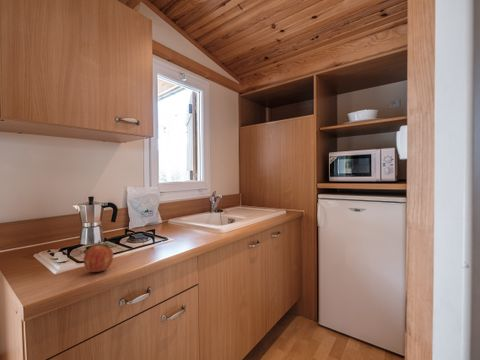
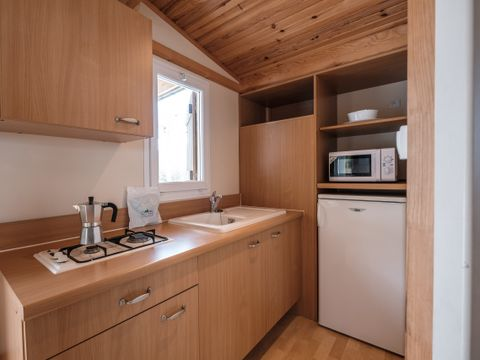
- fruit (98, 255)
